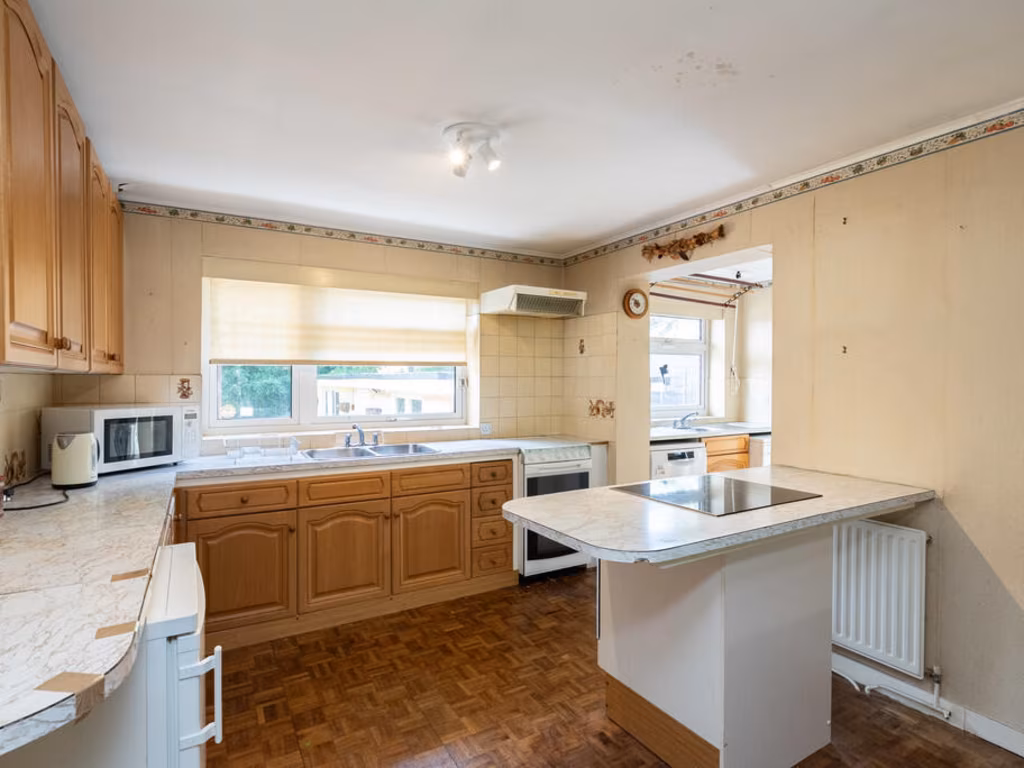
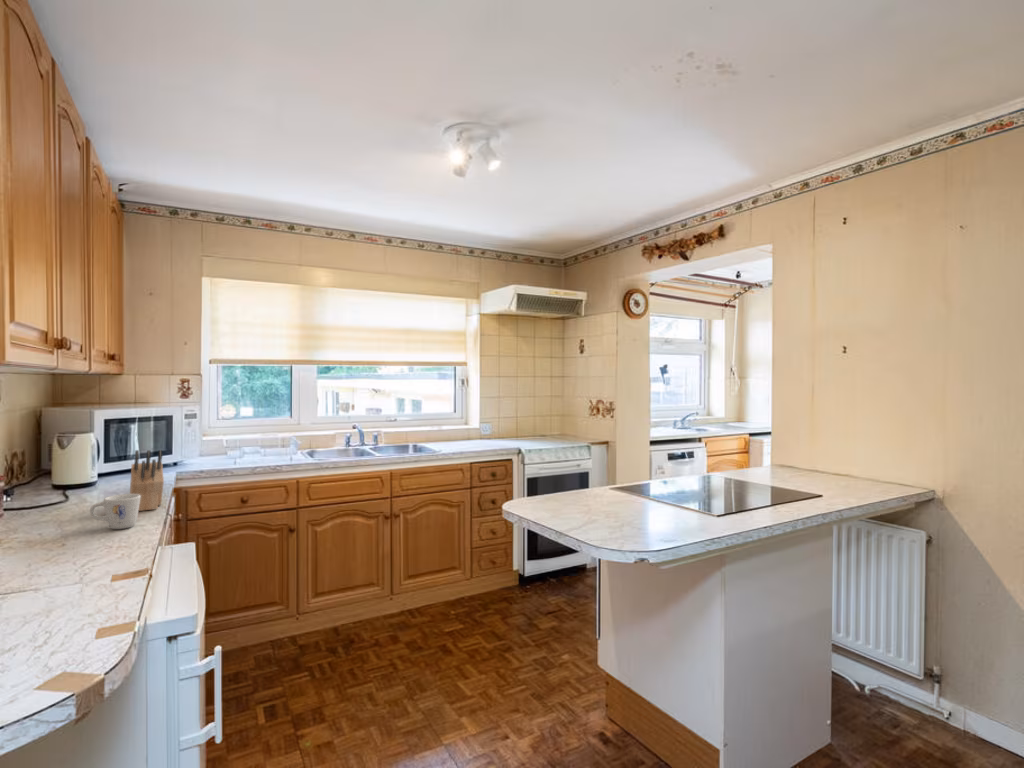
+ knife block (146, 476)
+ mug (115, 512)
